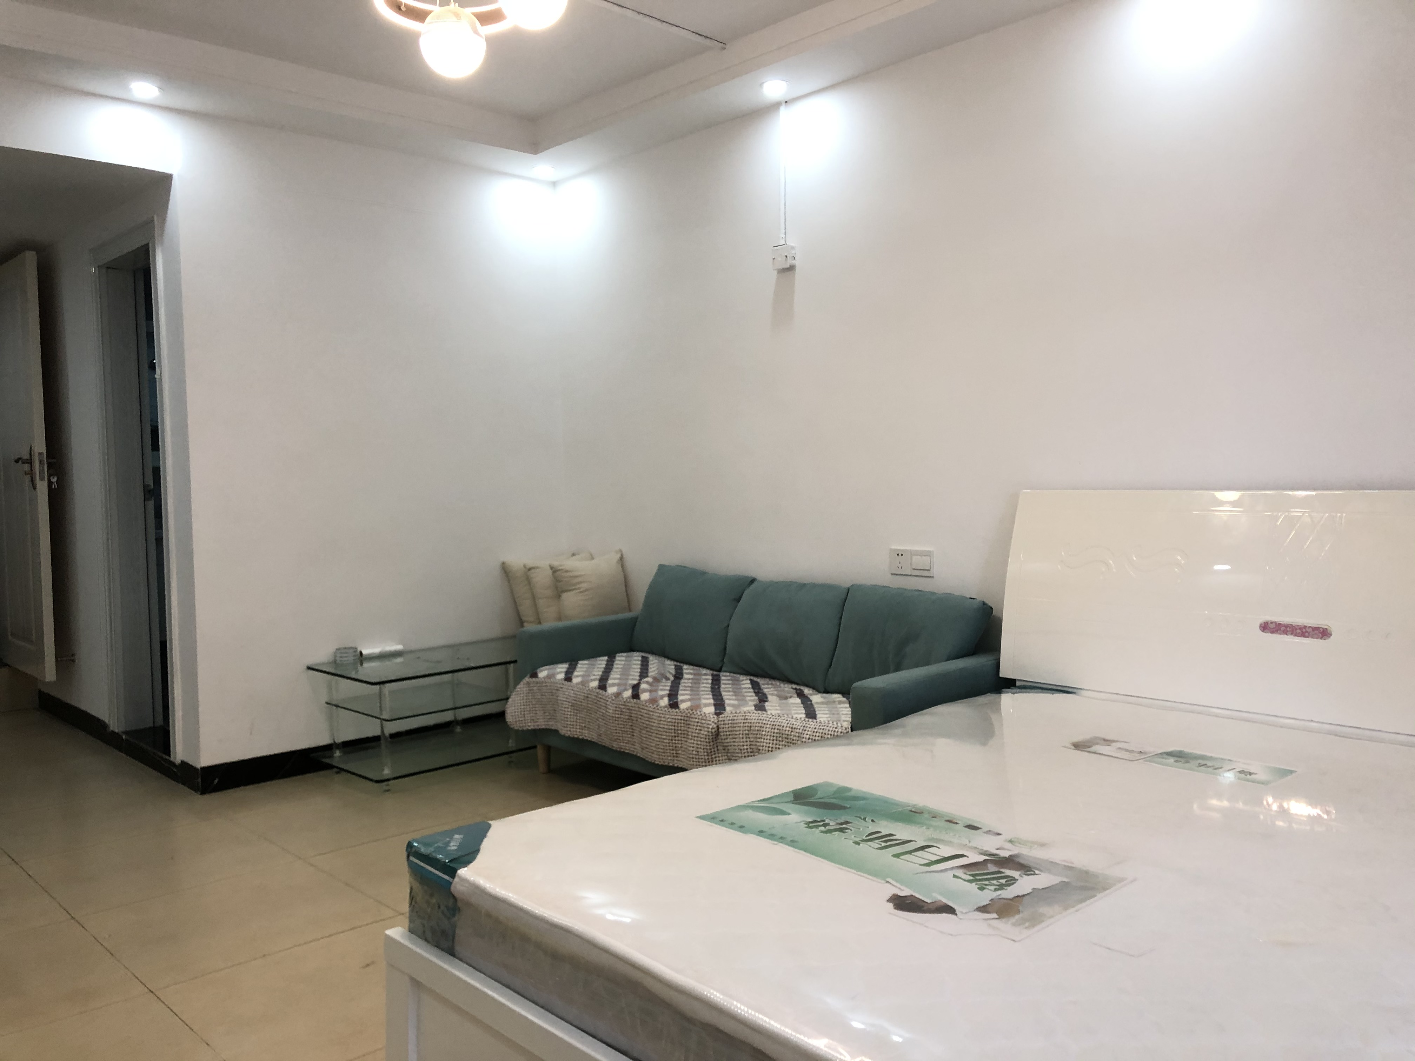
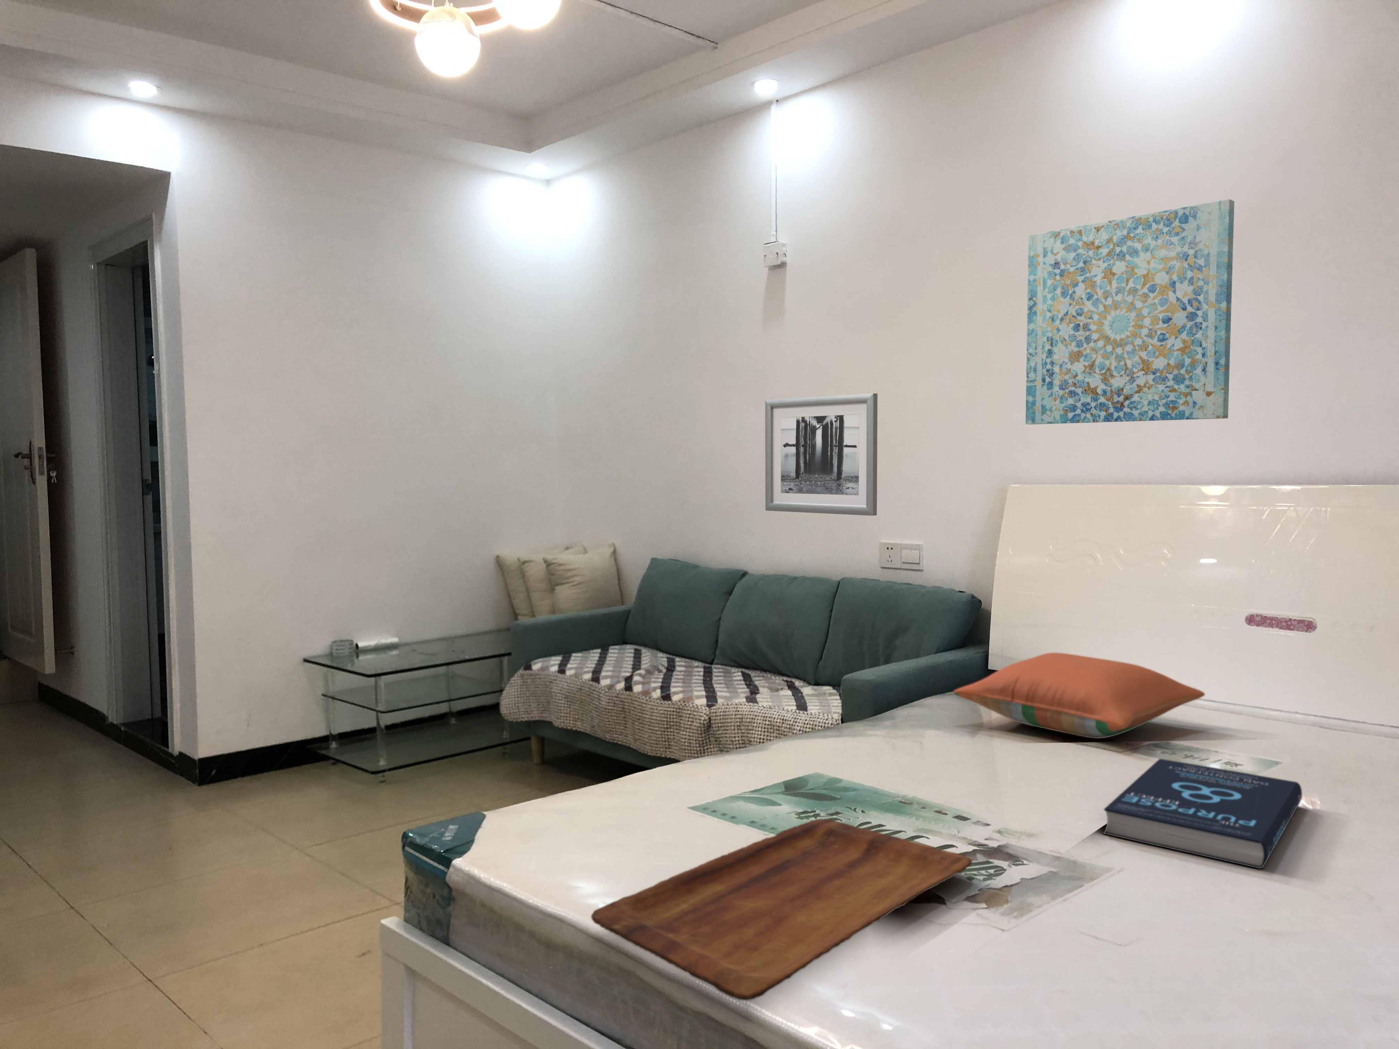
+ wall art (1121, 321)
+ tray (793, 893)
+ book (1206, 808)
+ pillow (1077, 693)
+ wall art (818, 455)
